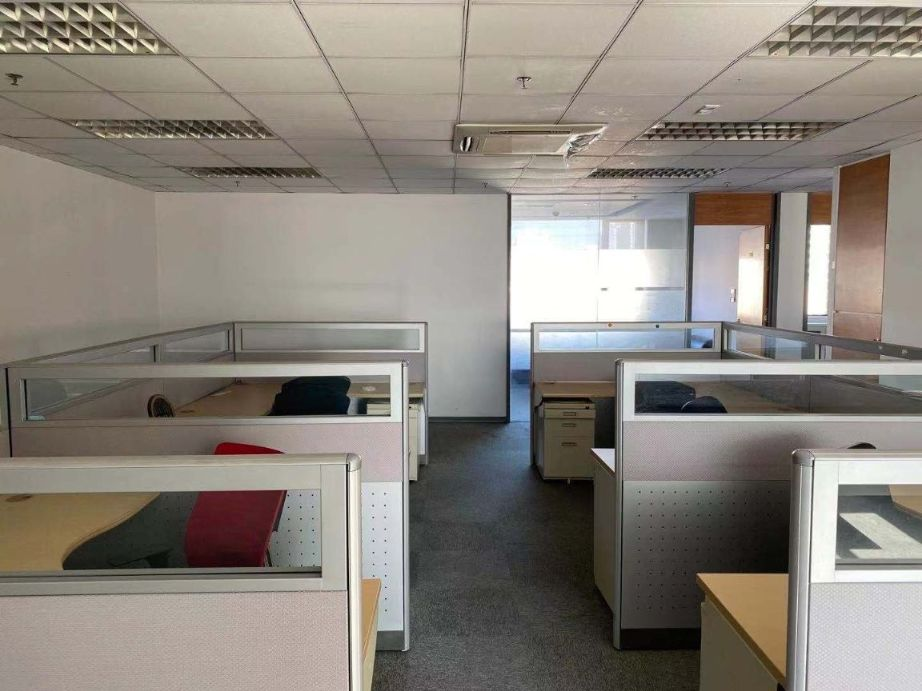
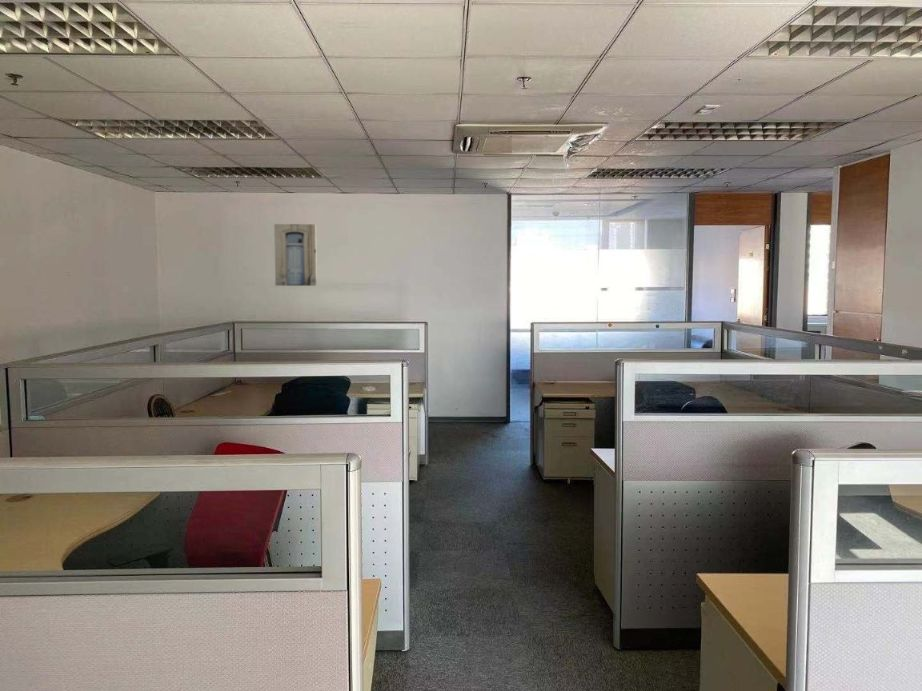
+ wall art (295, 255)
